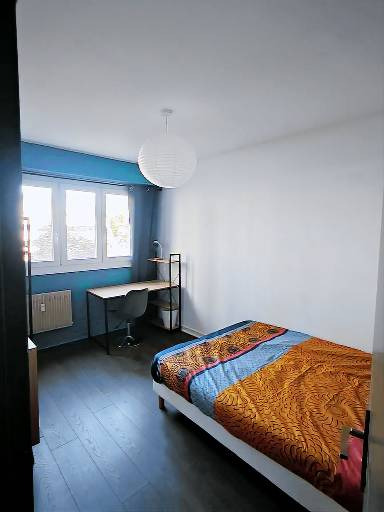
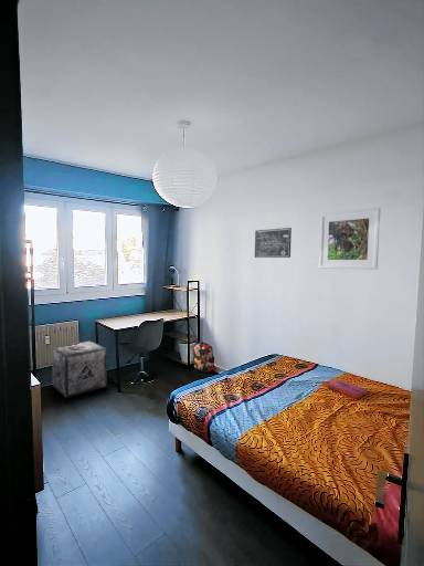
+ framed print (347, 240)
+ hardback book (347, 388)
+ storage crate (78, 366)
+ backpack (203, 355)
+ wall art (272, 243)
